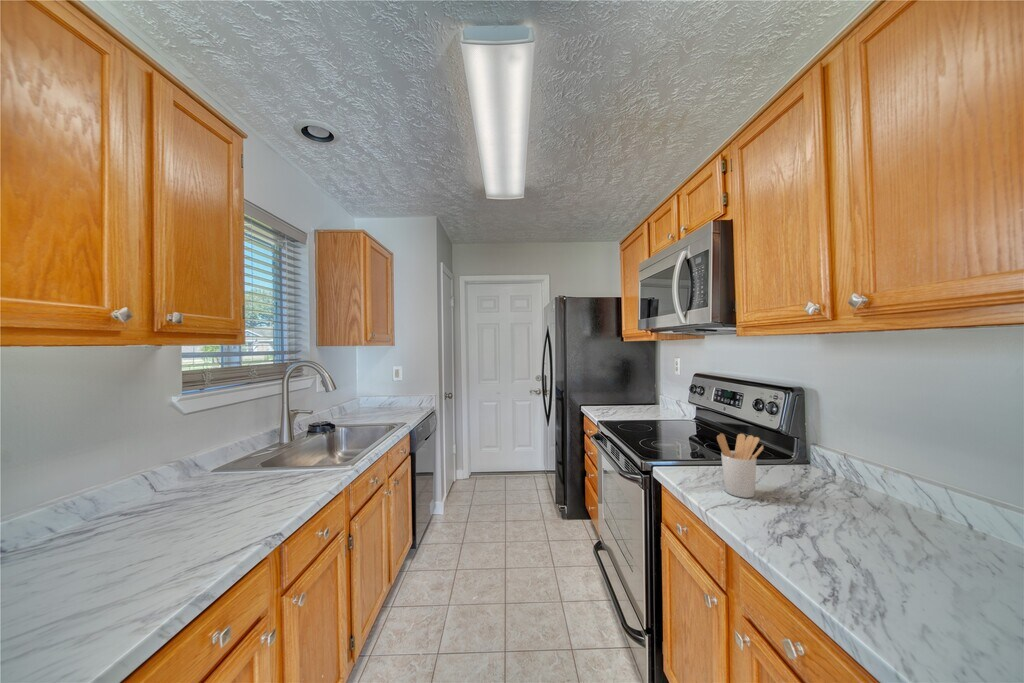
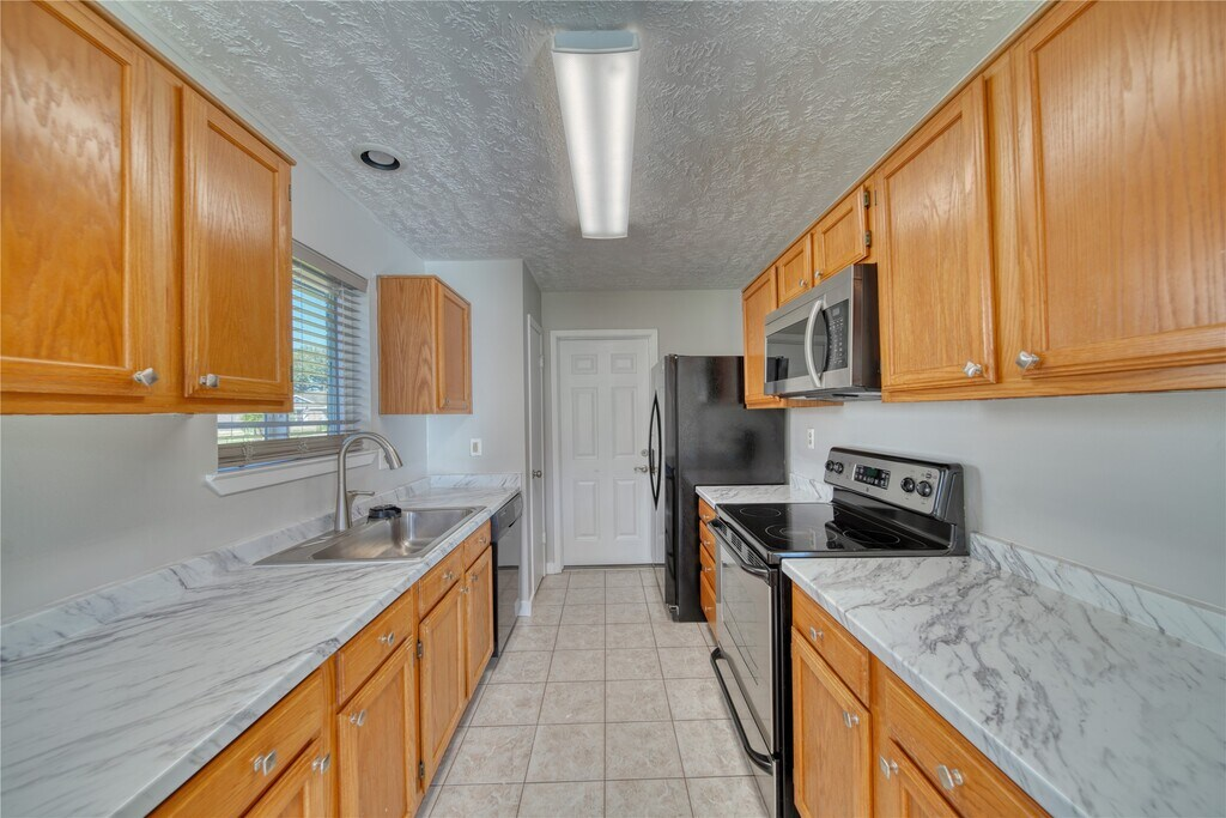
- utensil holder (741, 462)
